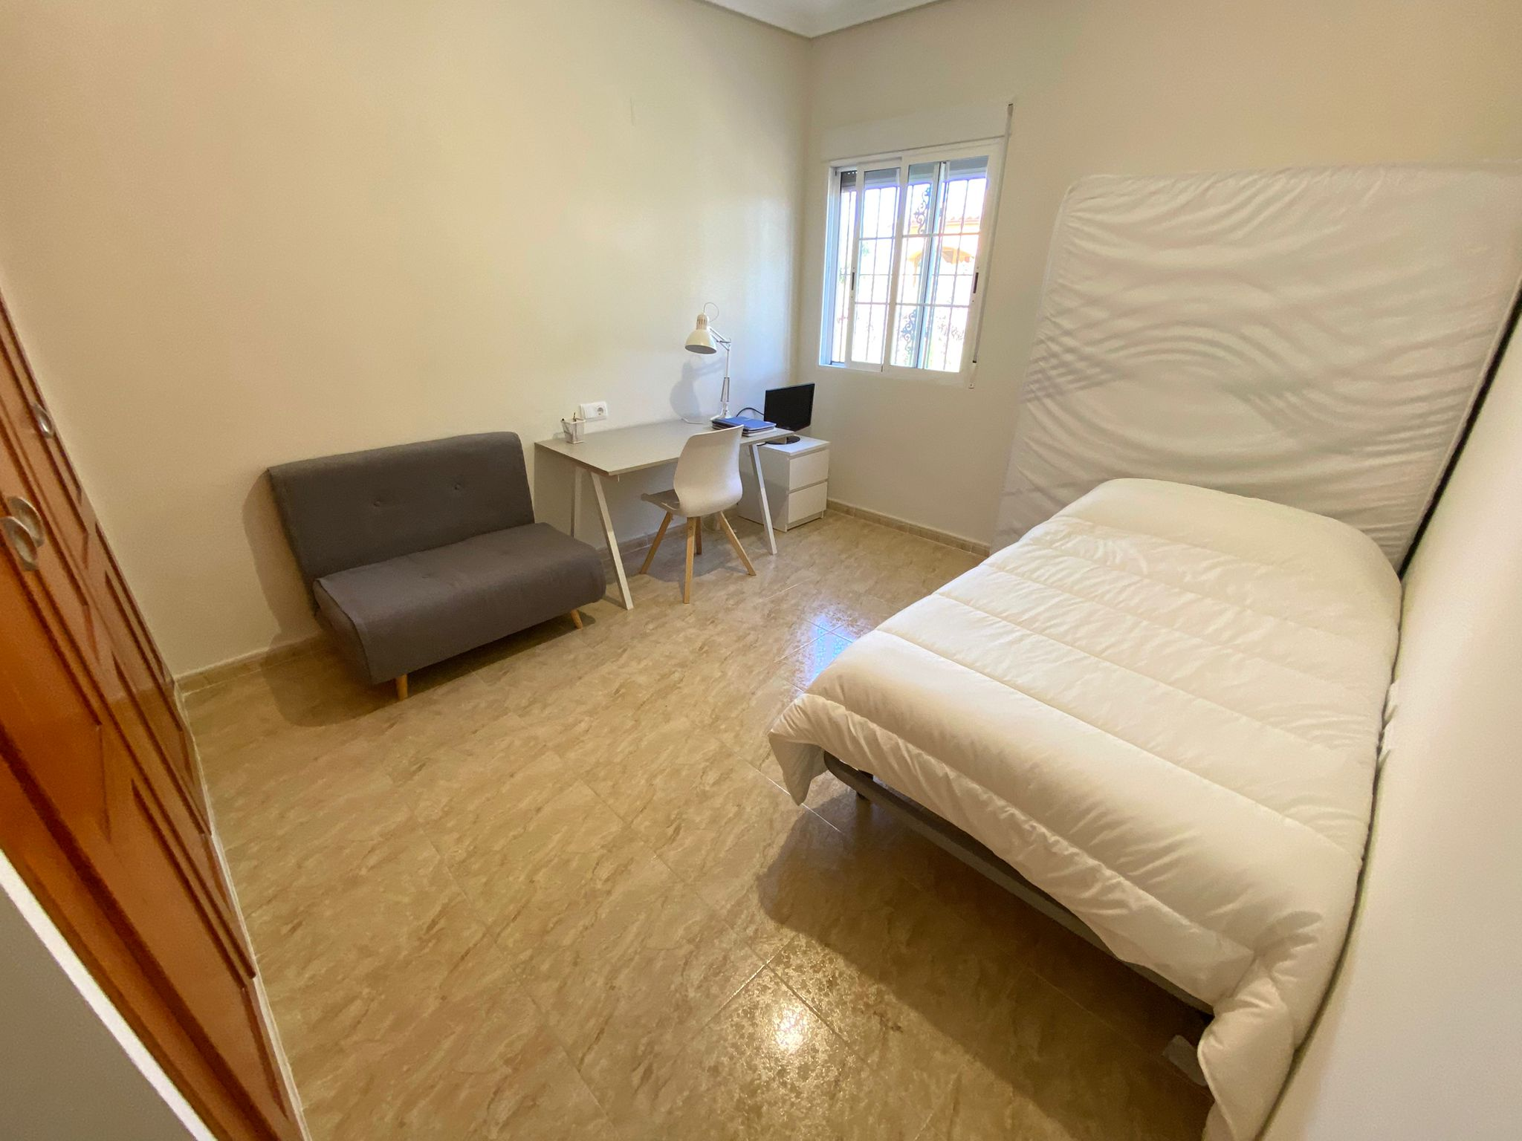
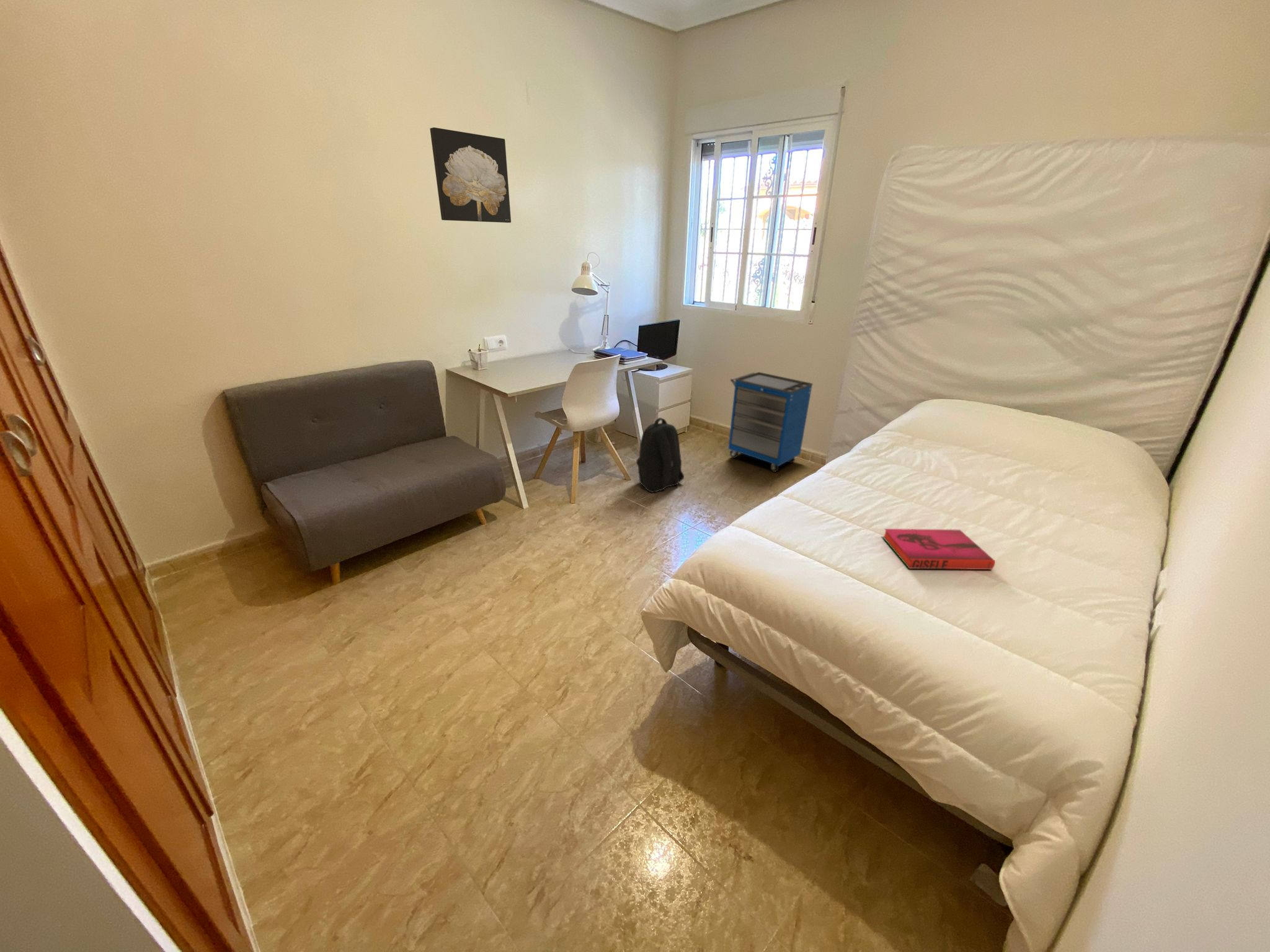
+ backpack (659, 452)
+ wall art (473, 178)
+ cabinet (765, 421)
+ hardback book (936, 549)
